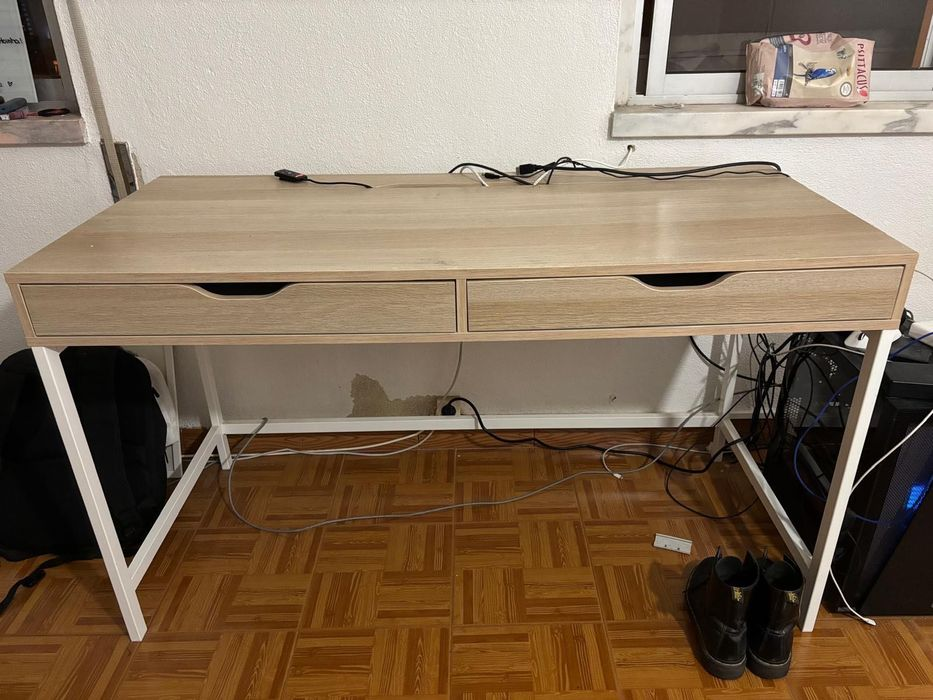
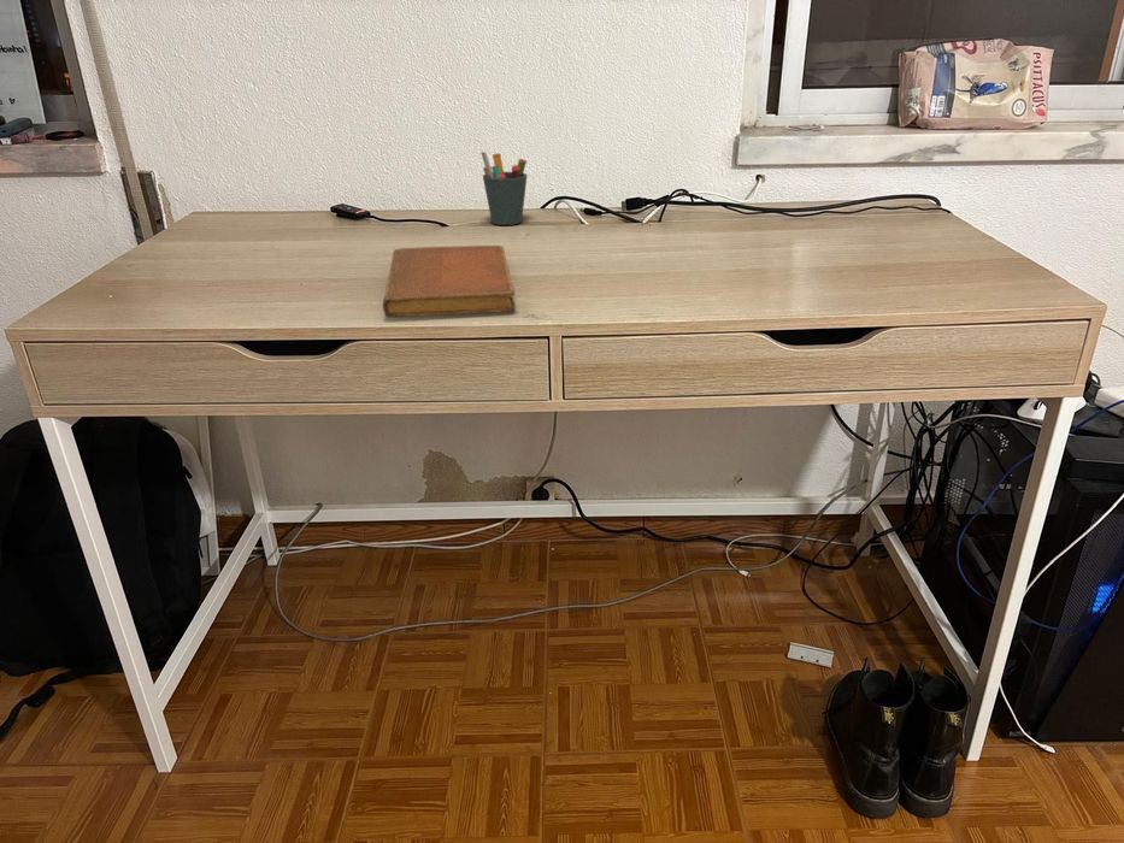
+ notebook (448, 277)
+ pen holder (505, 185)
